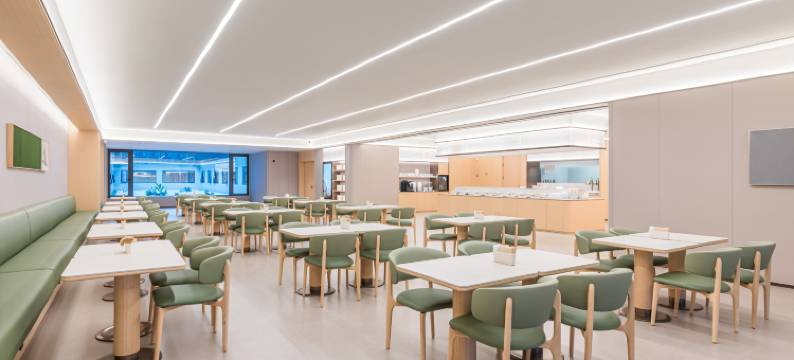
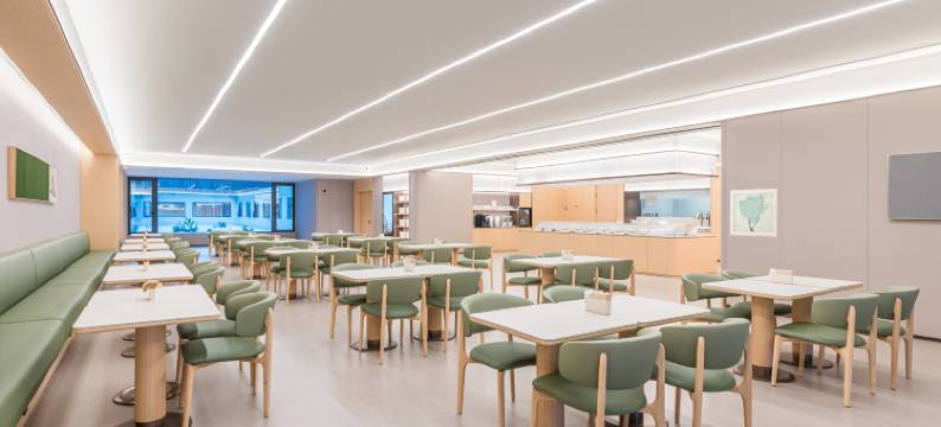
+ wall art (753, 212)
